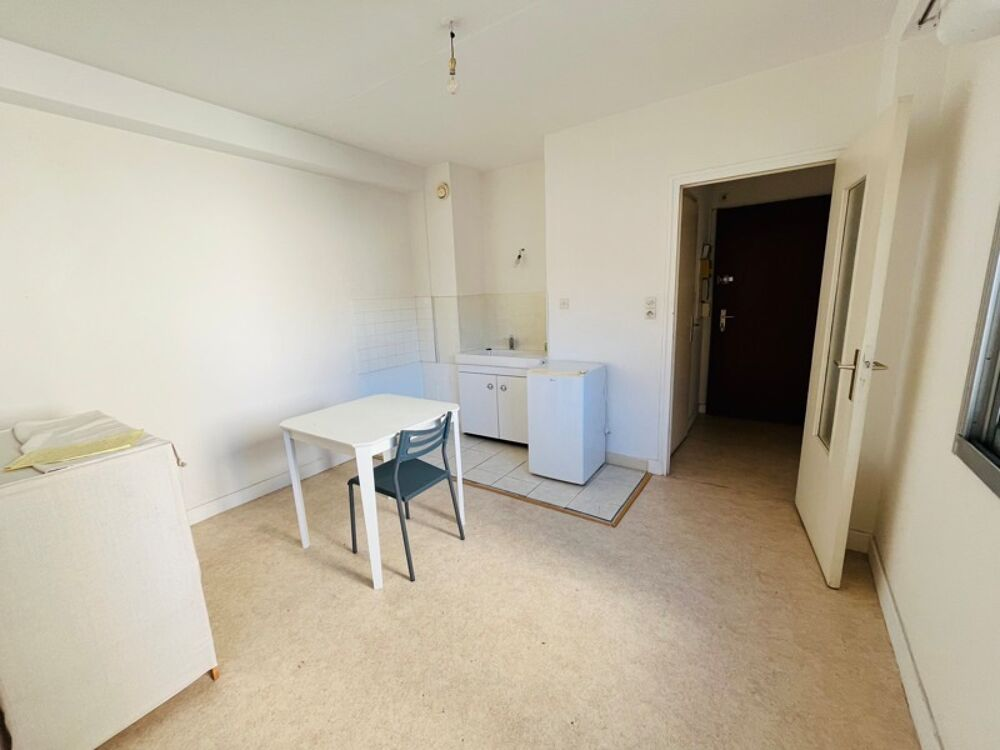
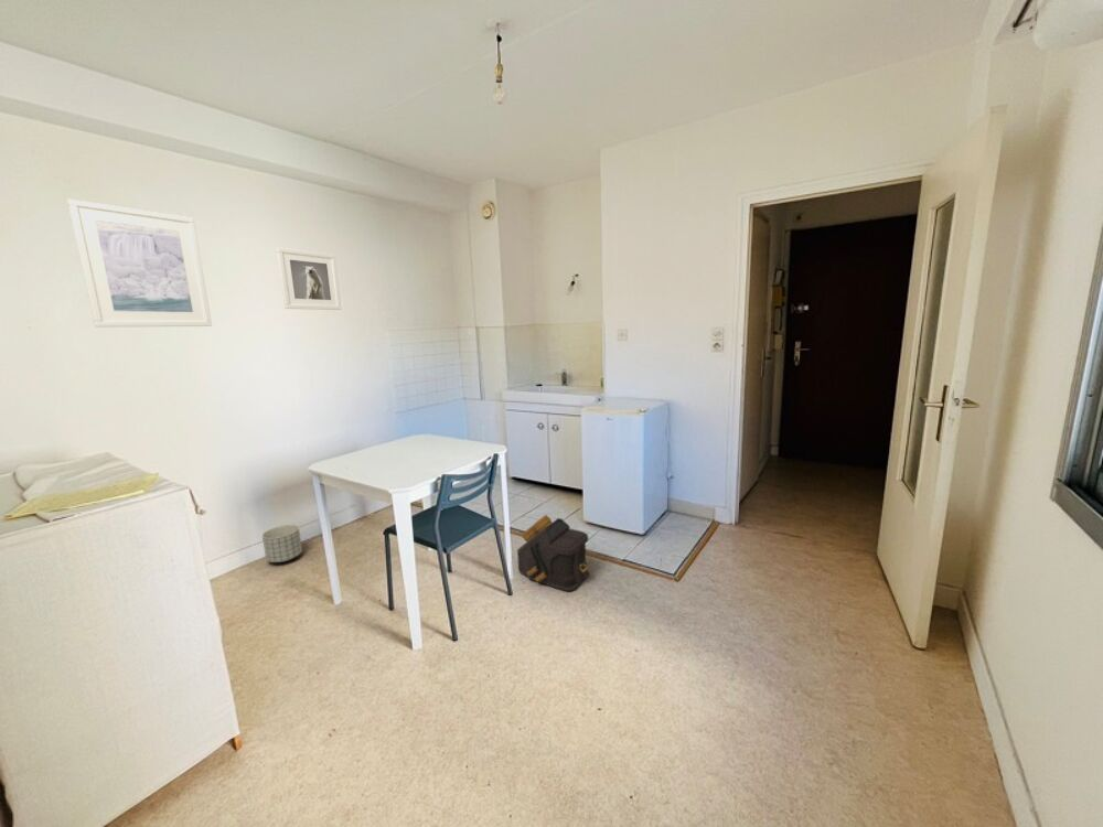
+ backpack (553, 546)
+ planter (282, 545)
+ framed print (310, 280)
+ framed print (147, 269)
